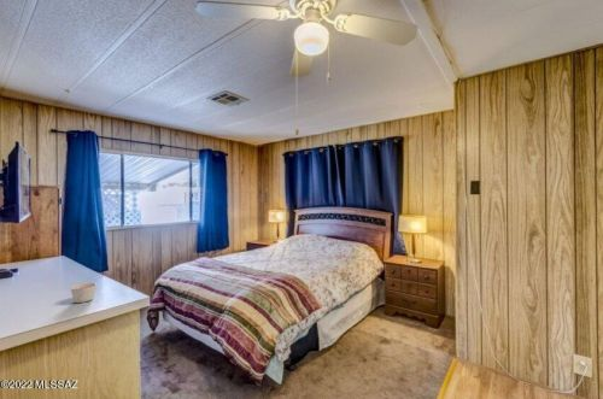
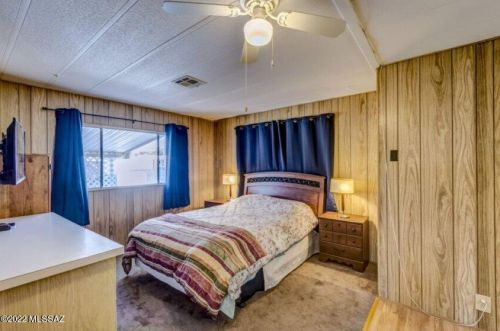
- candle (83, 293)
